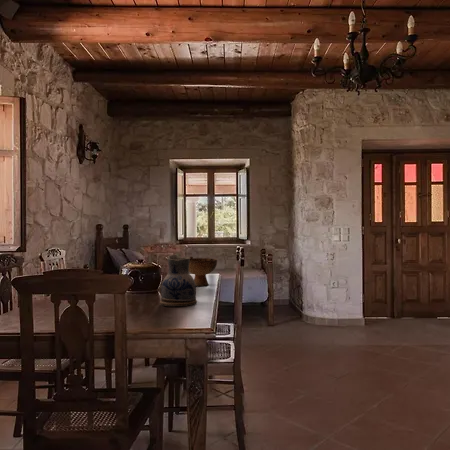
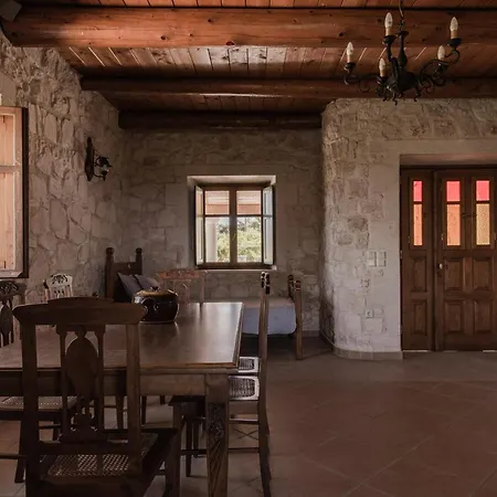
- ceramic bowl (200, 271)
- ceramic pitcher (178, 279)
